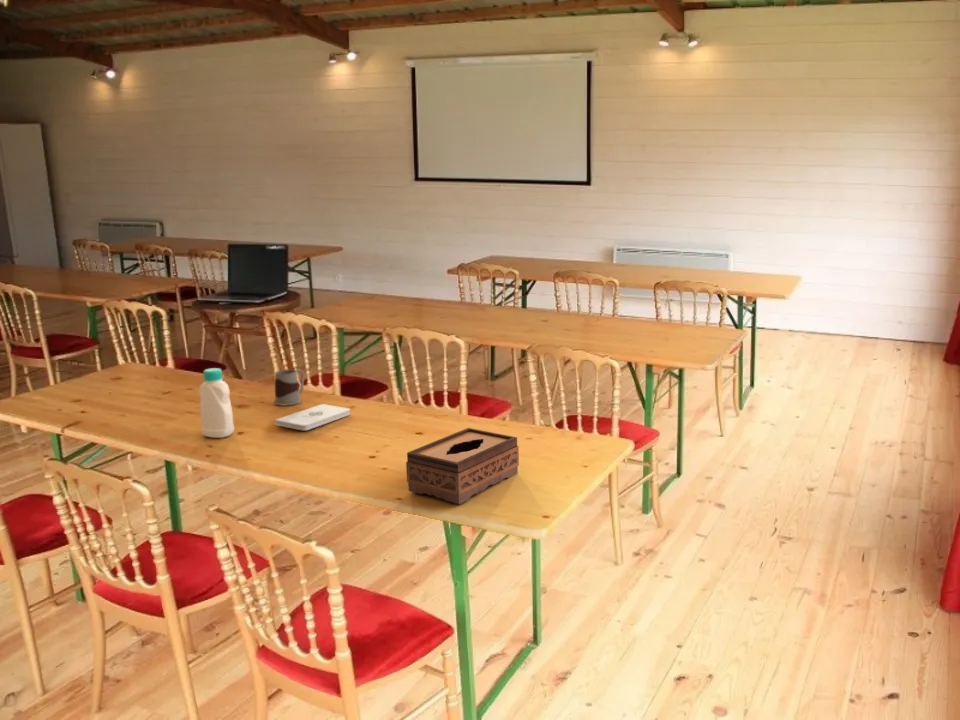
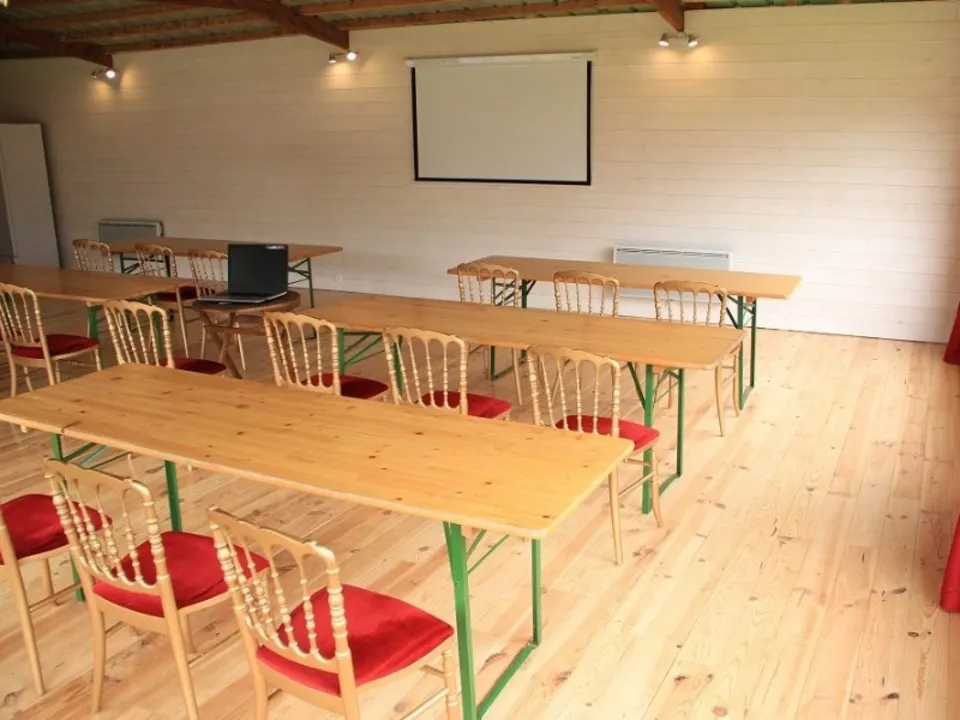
- tissue box (463, 463)
- notepad (314, 416)
- bottle (215, 402)
- mug (290, 386)
